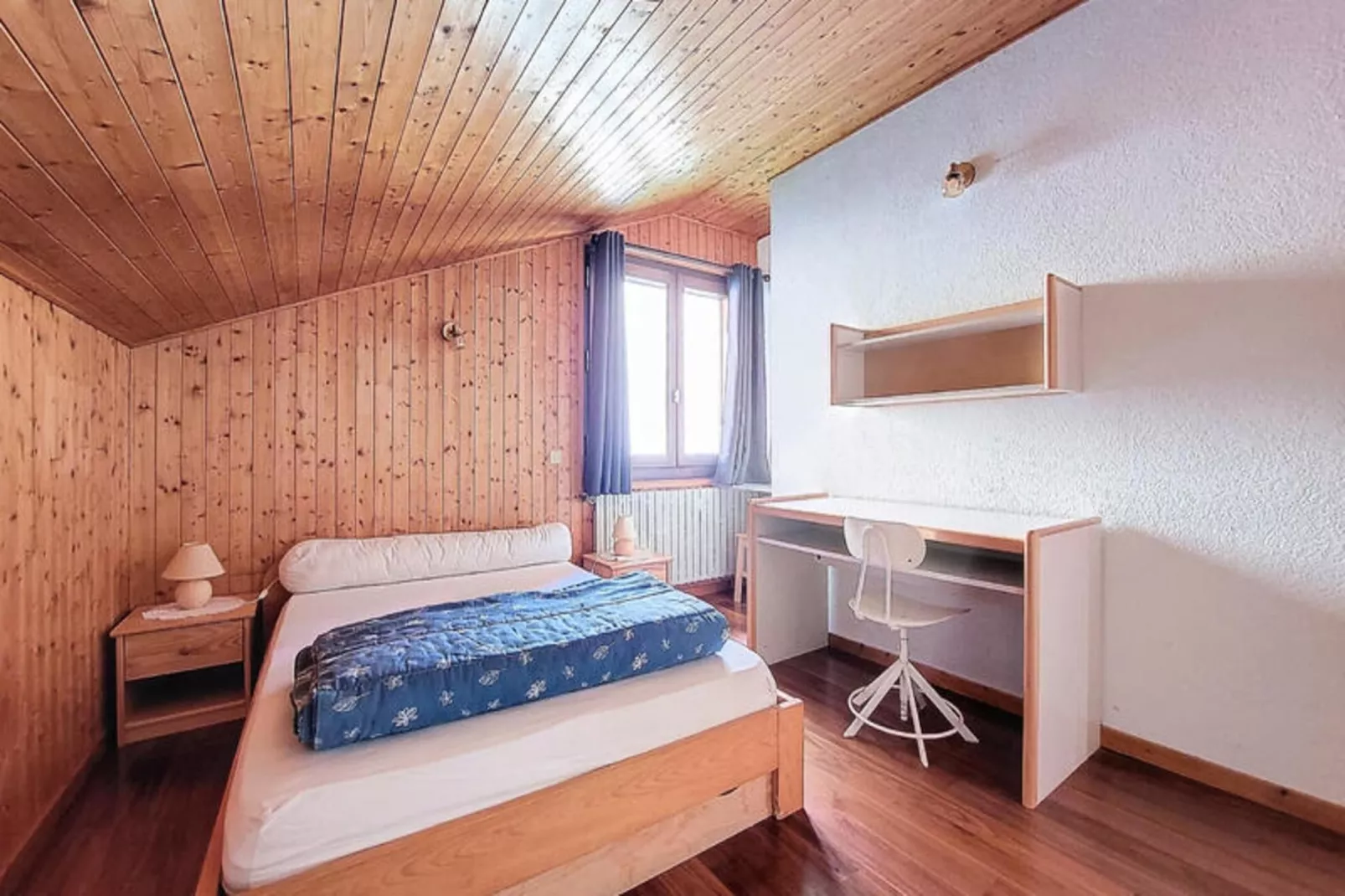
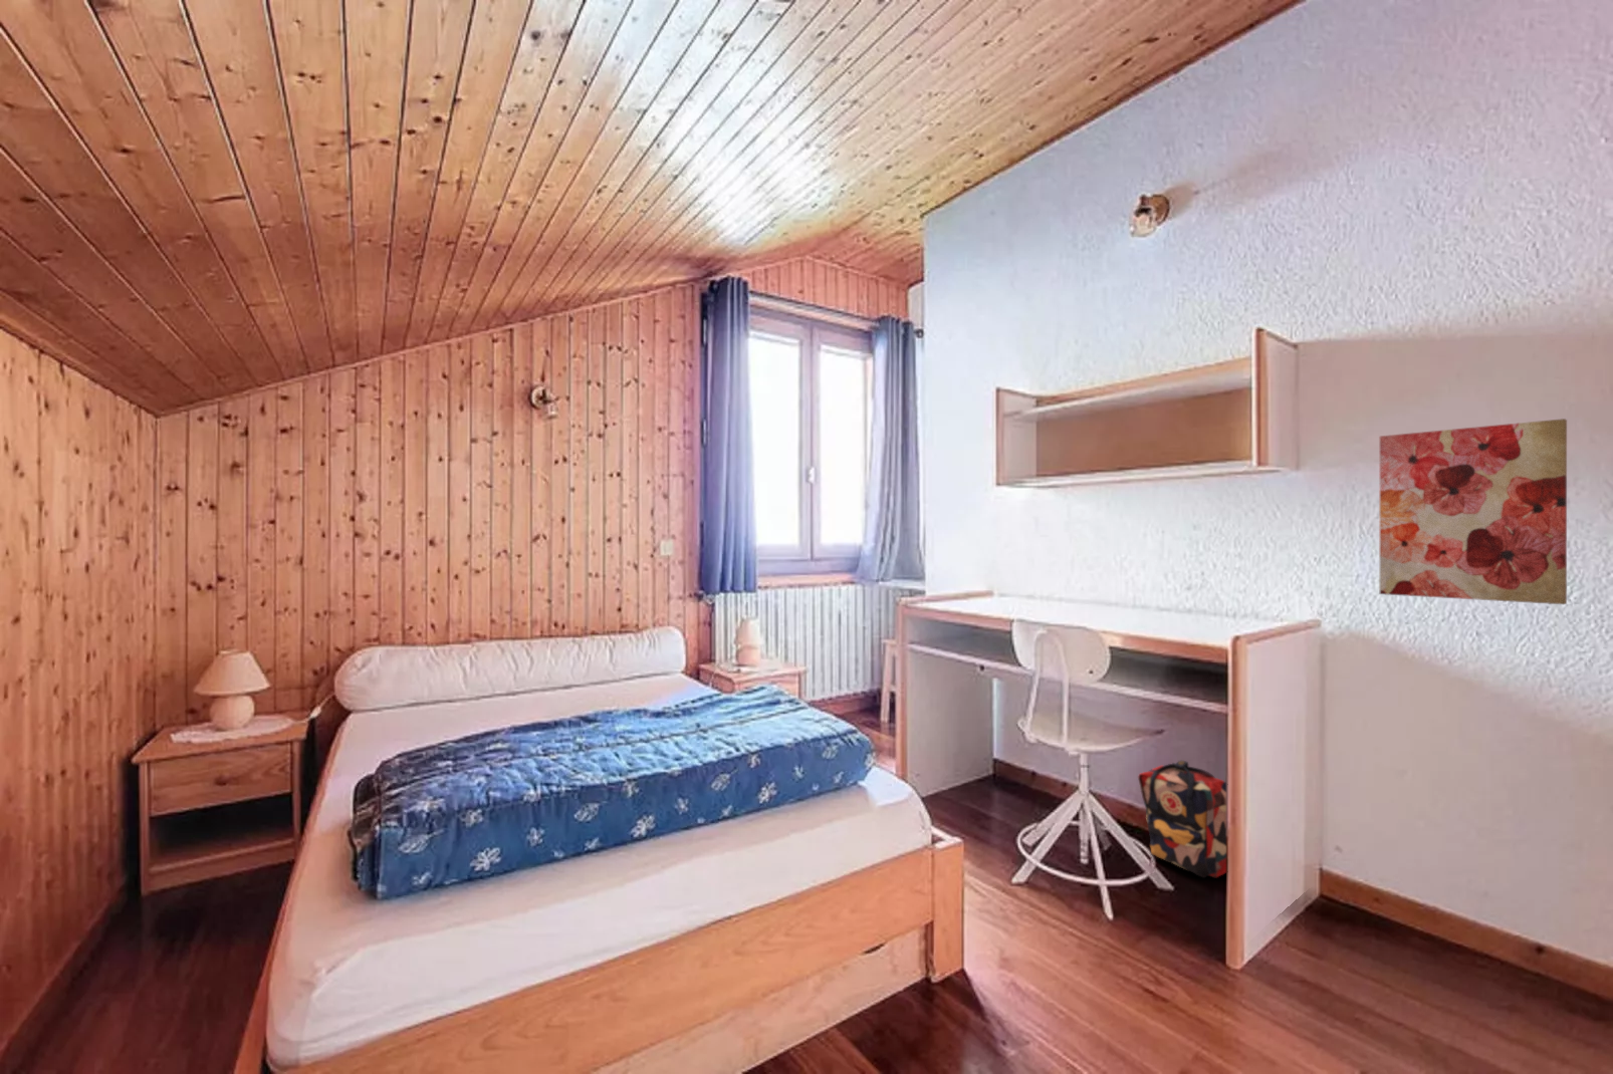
+ wall art (1465, 513)
+ backpack (1186, 811)
